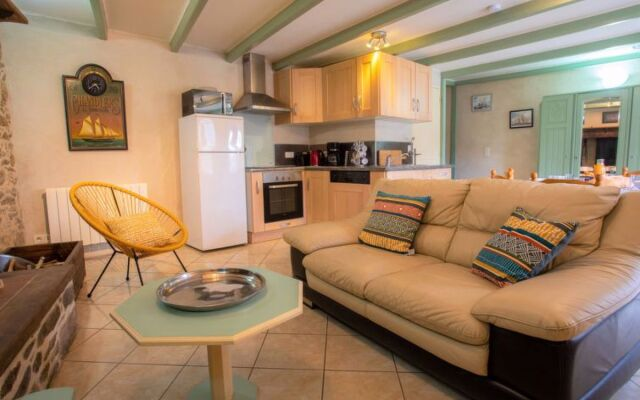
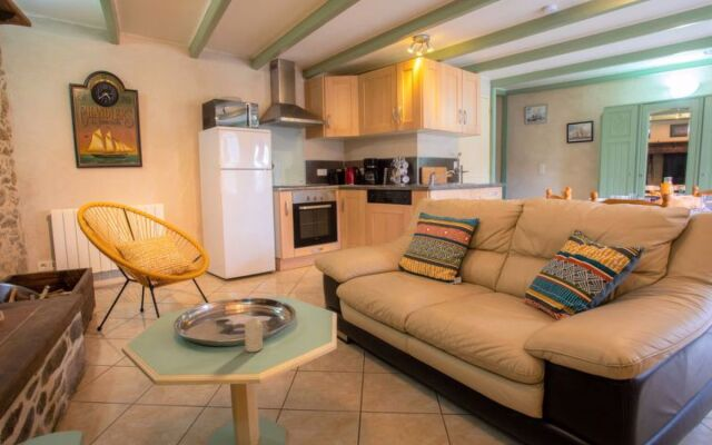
+ candle (253, 334)
